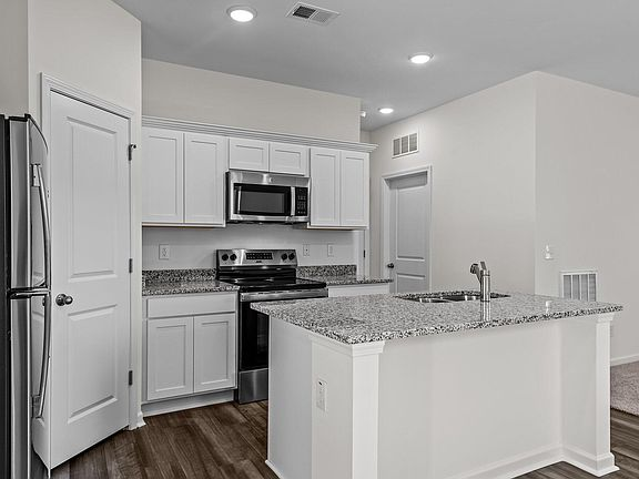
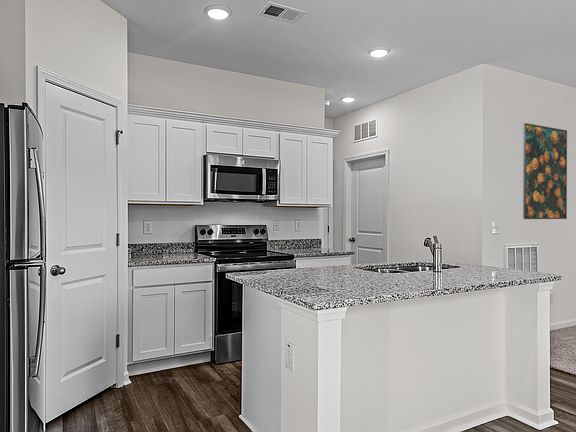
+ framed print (545, 173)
